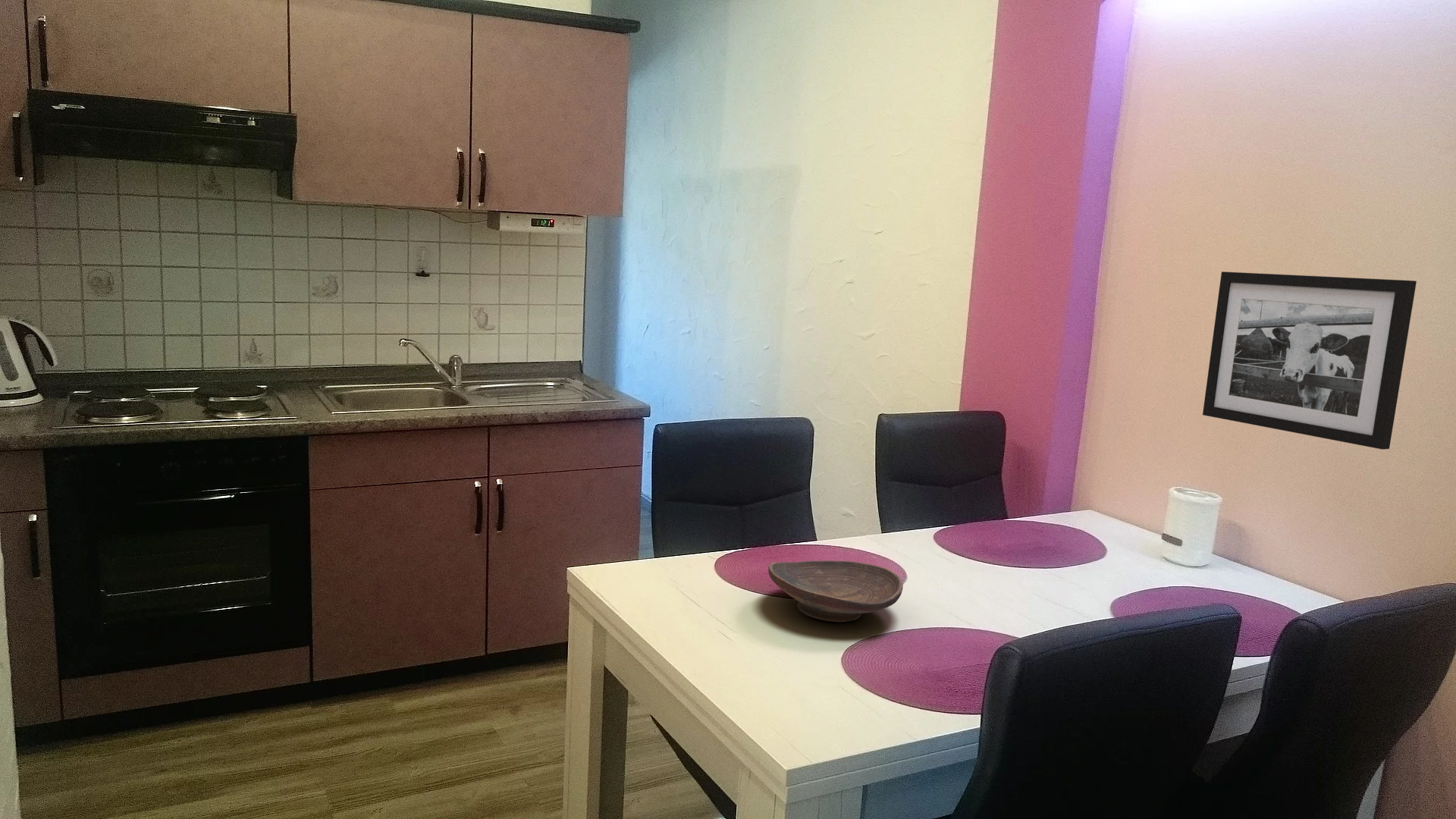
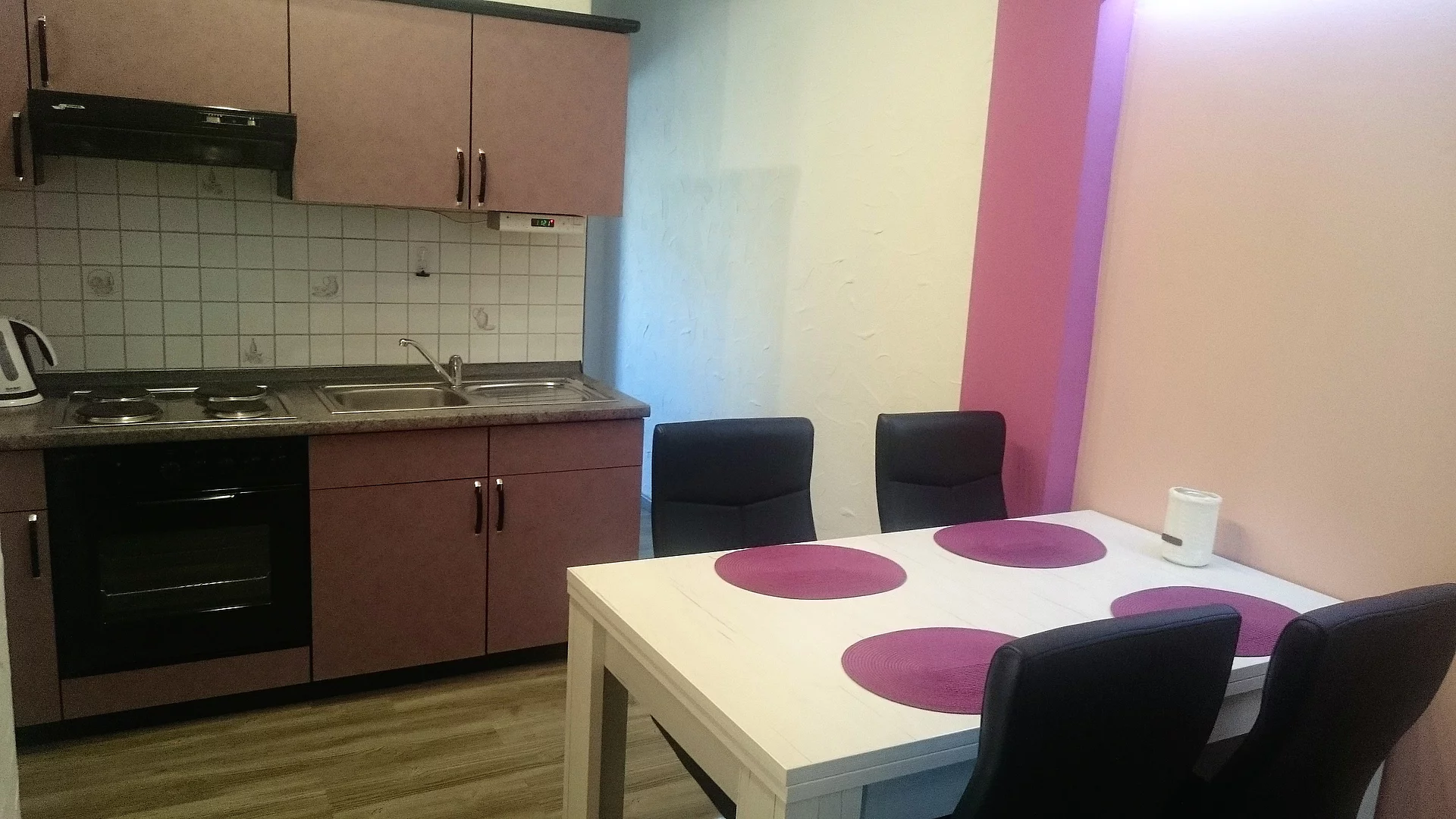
- decorative bowl (833, 591)
- picture frame (1299, 354)
